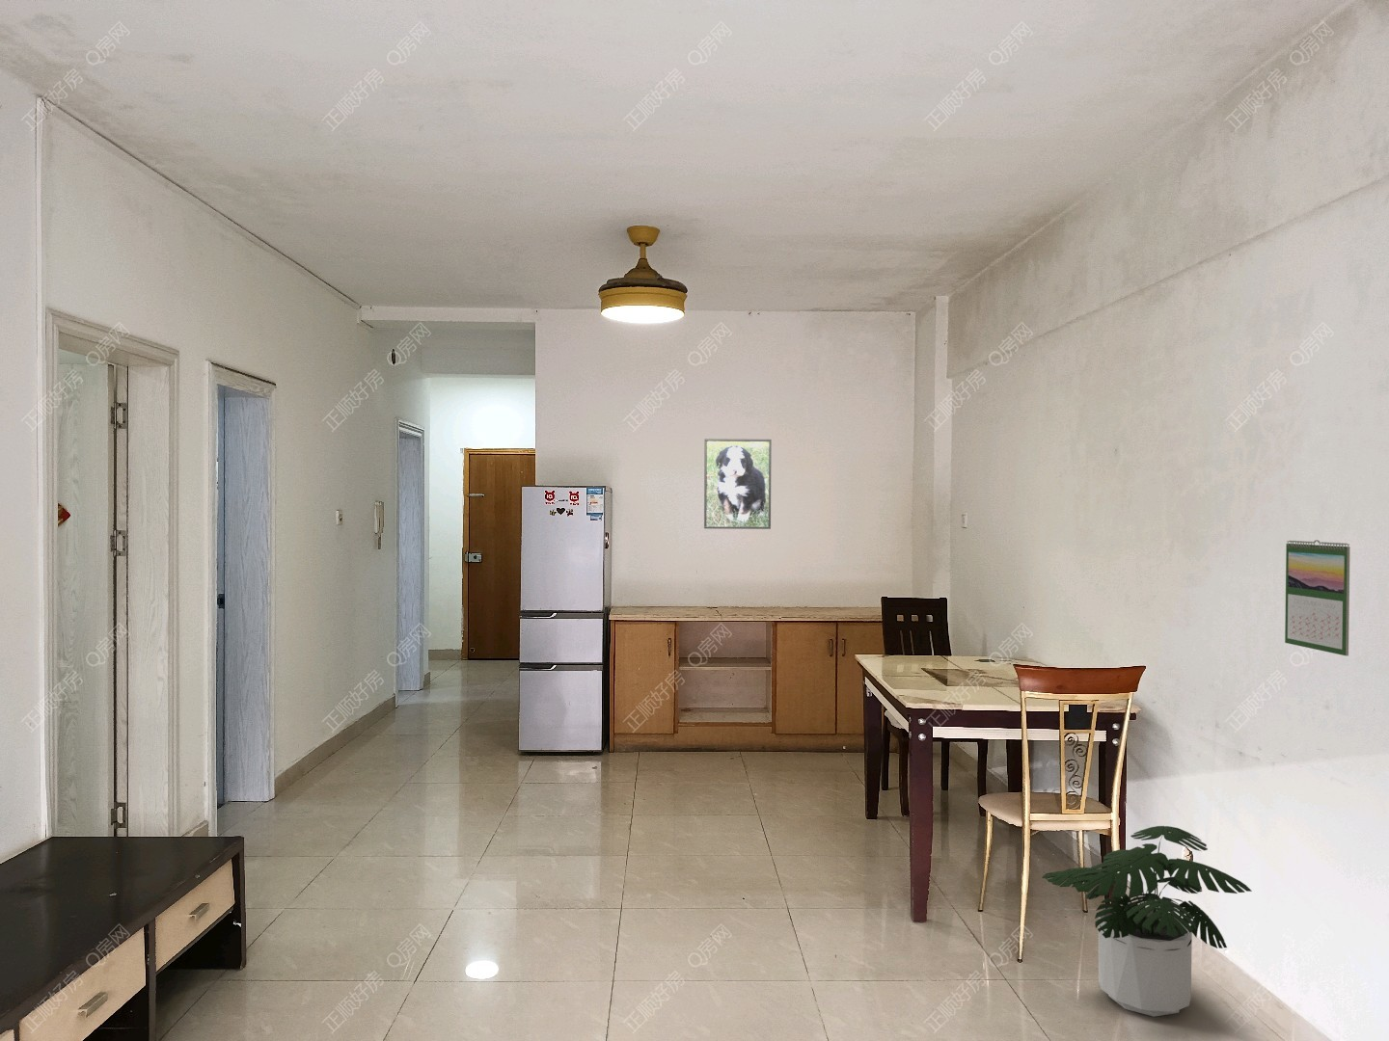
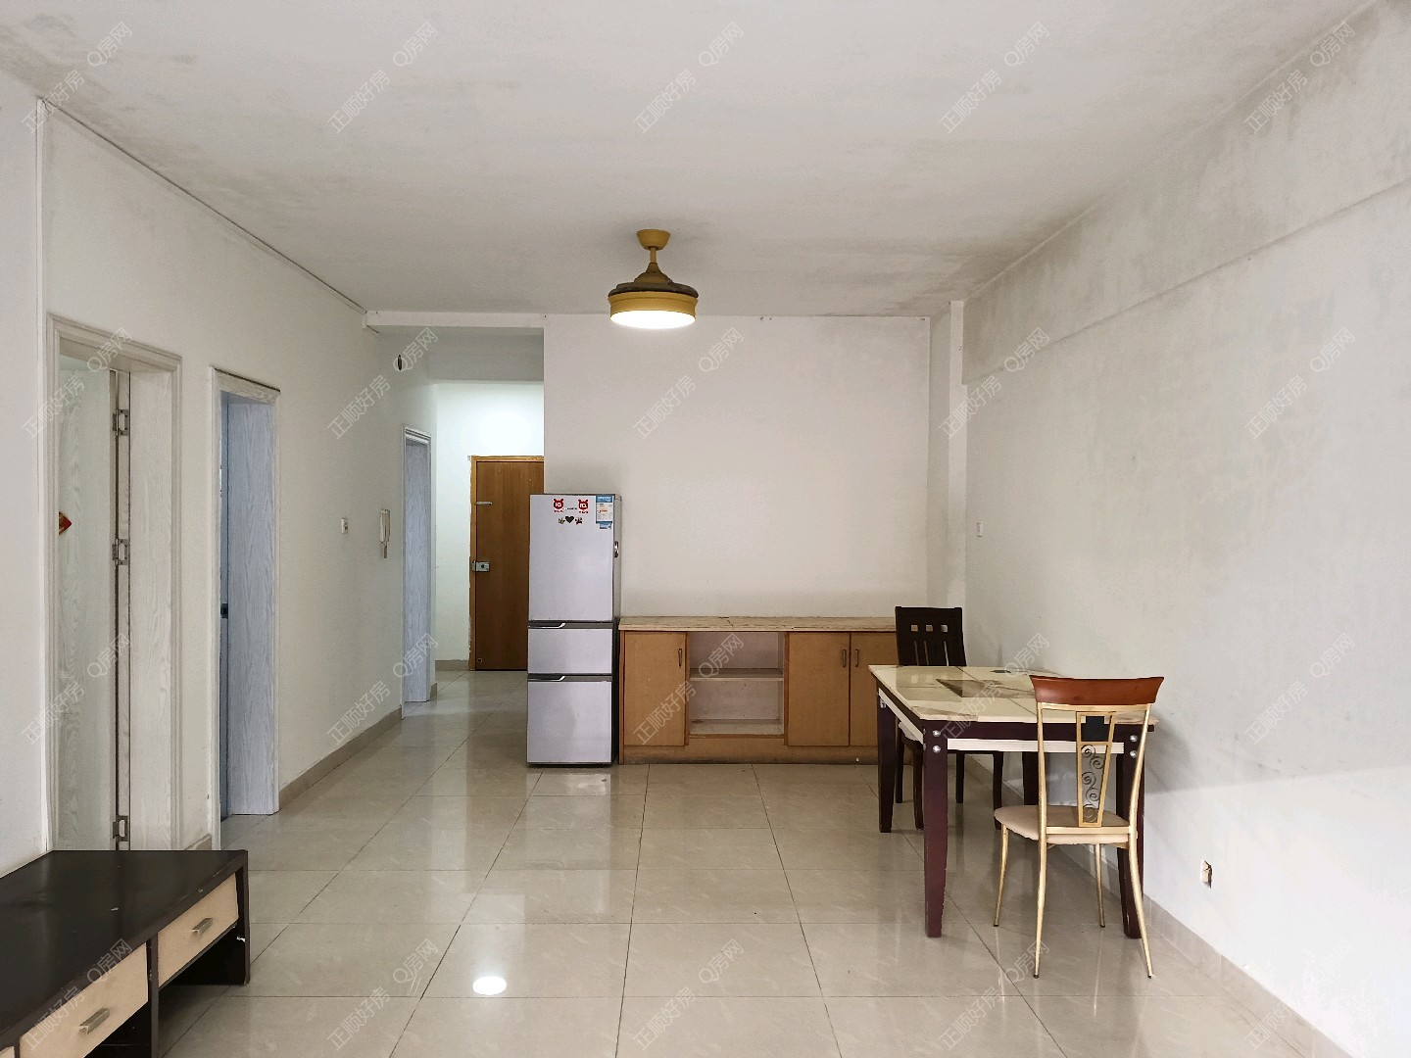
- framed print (737, 484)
- calendar (1316, 594)
- potted plant (1143, 921)
